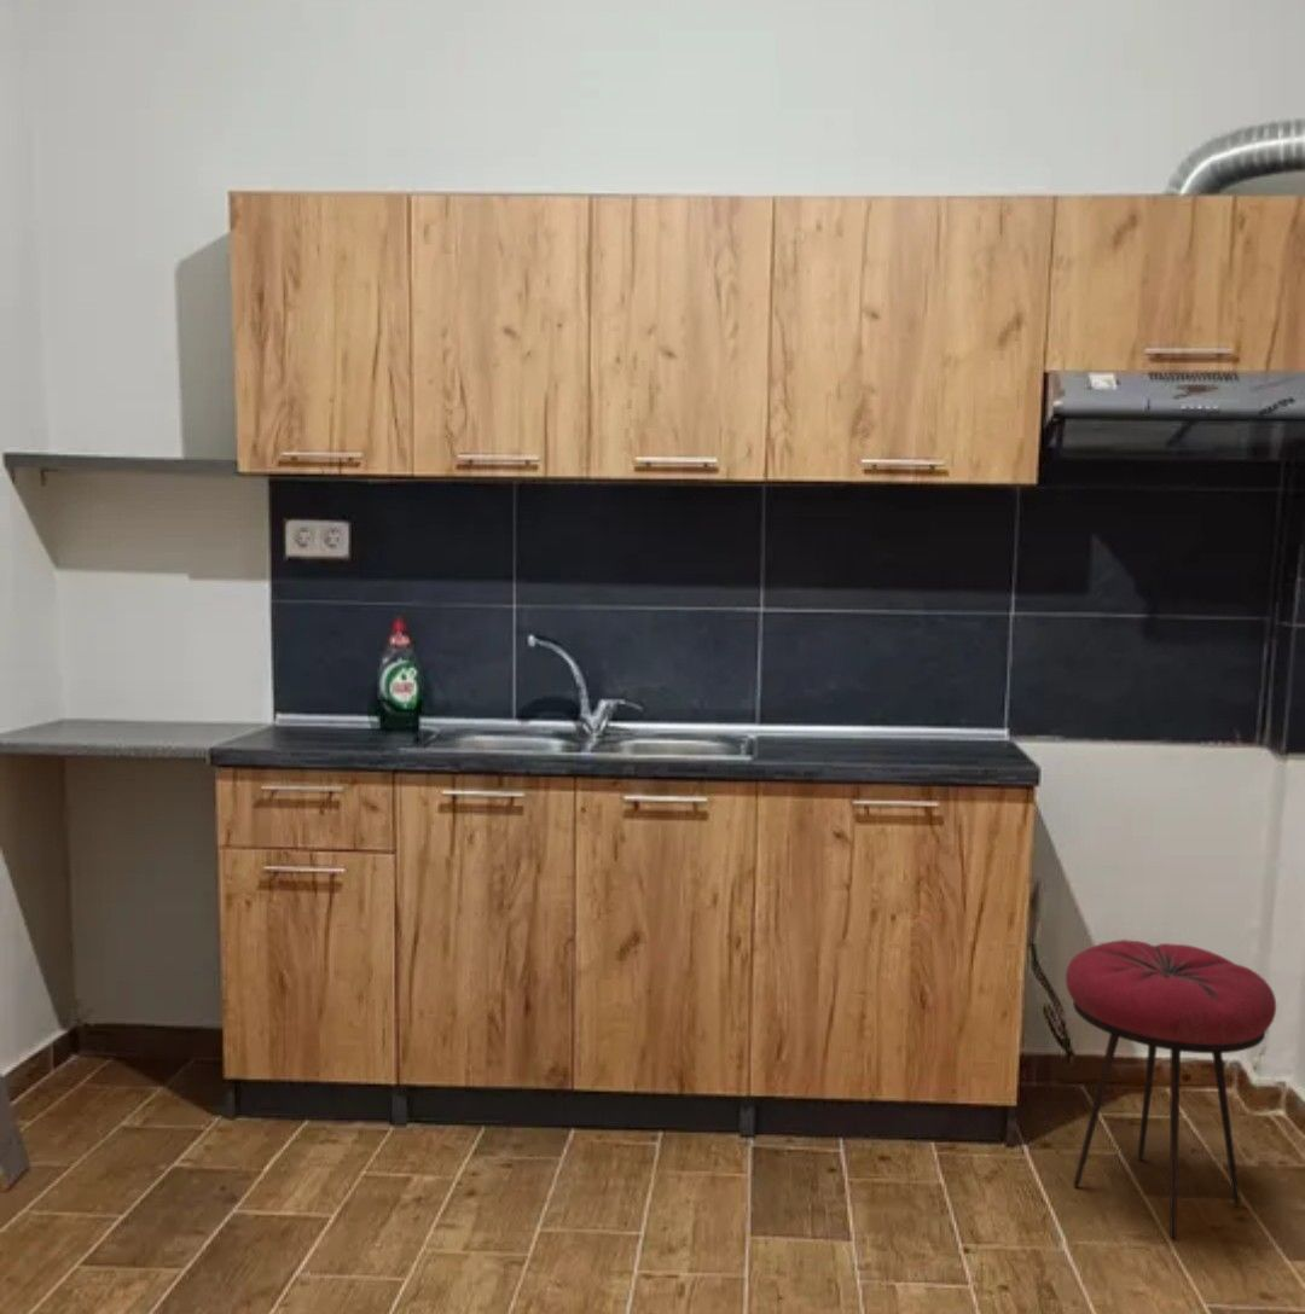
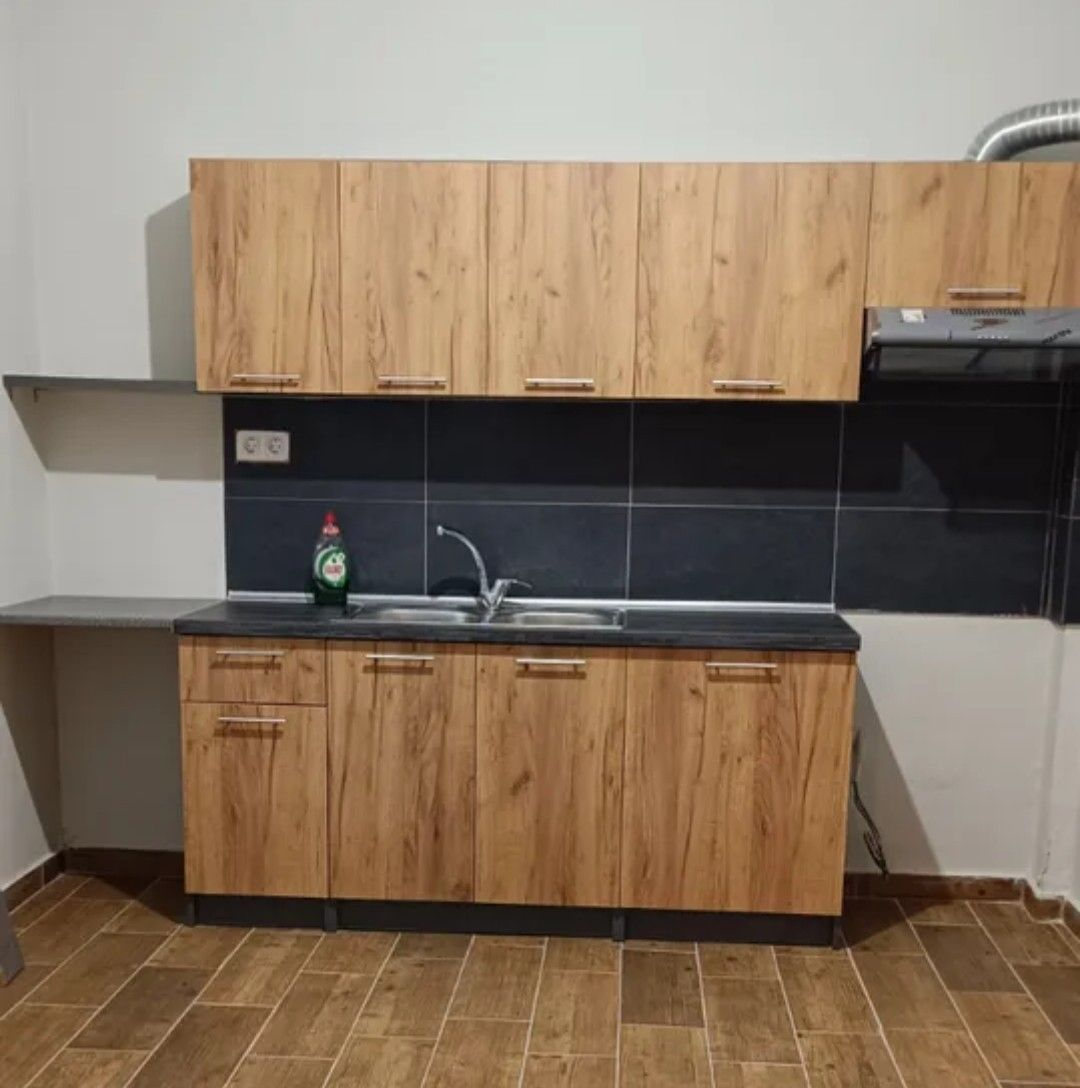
- stool (1171, 1078)
